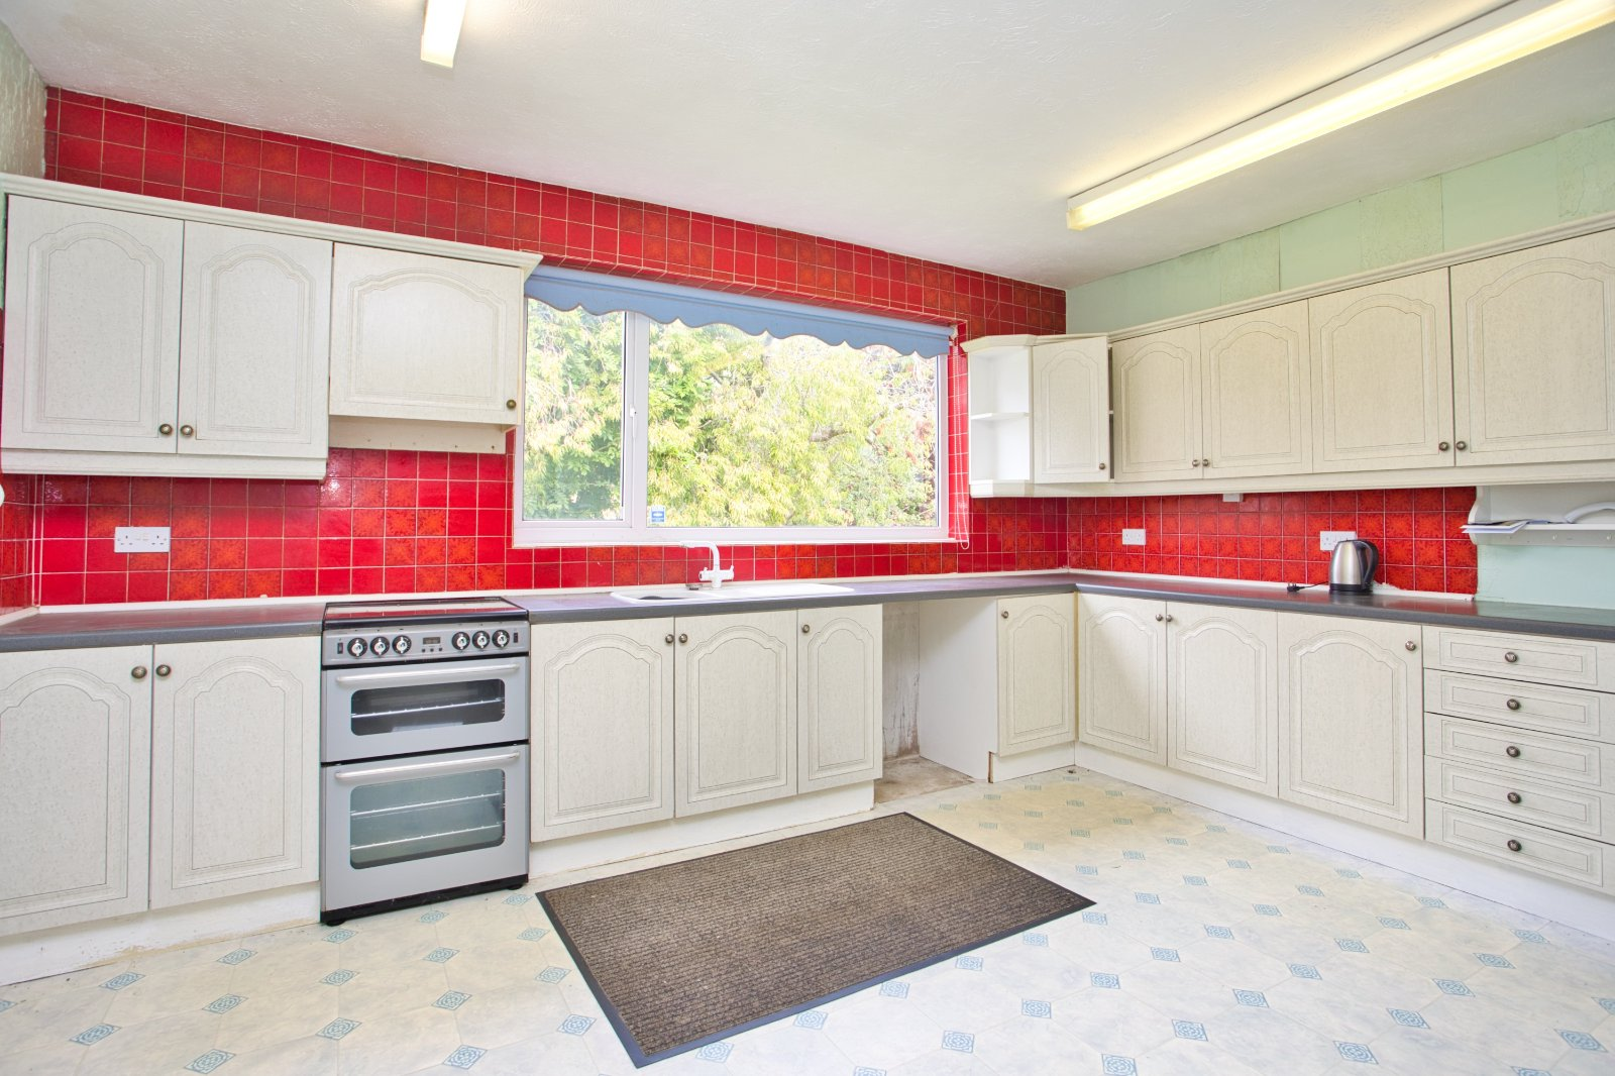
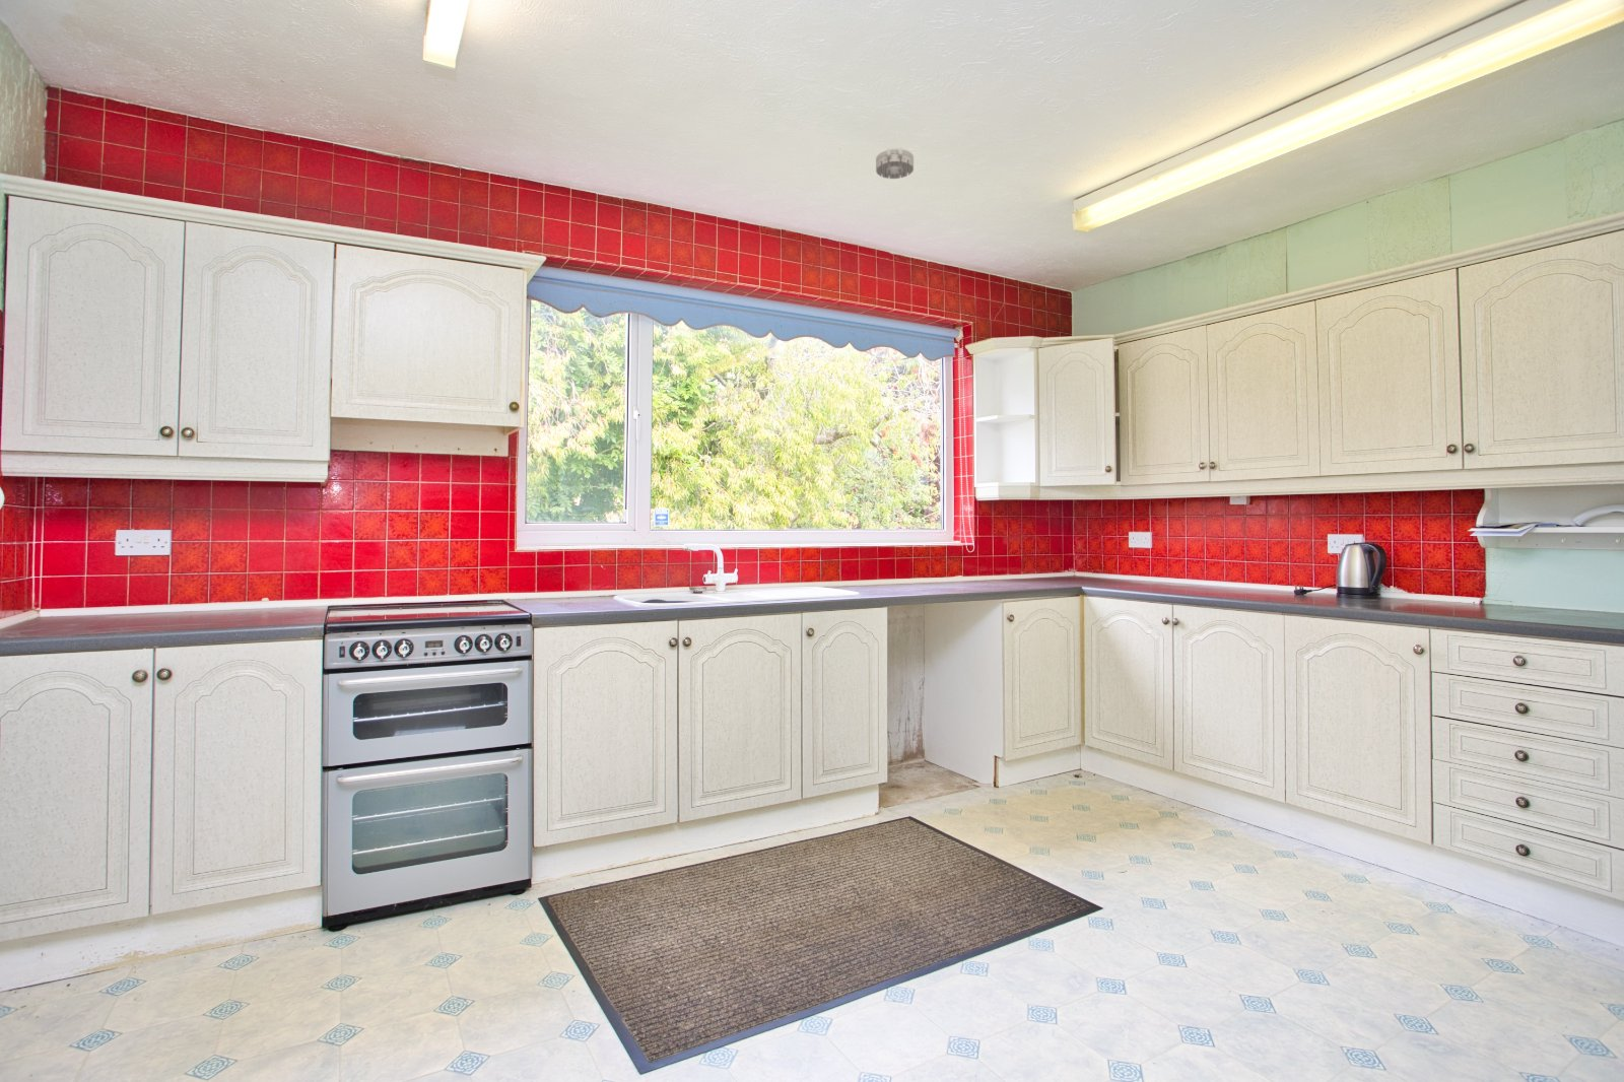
+ smoke detector (895, 162)
